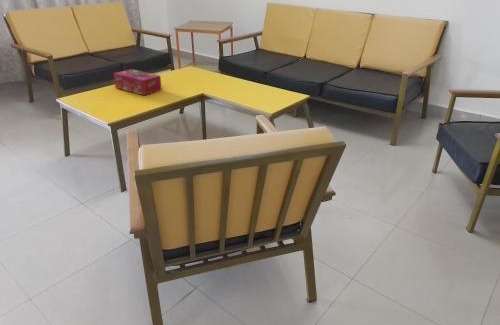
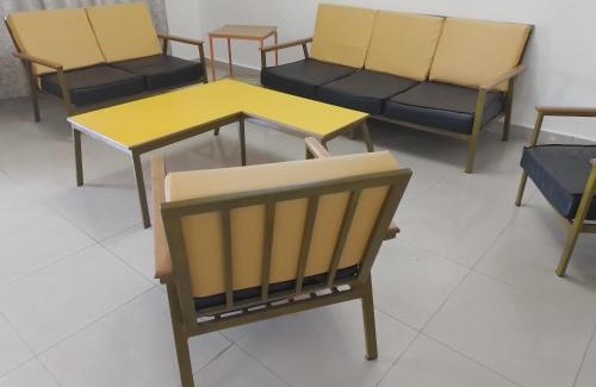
- tissue box (137, 81)
